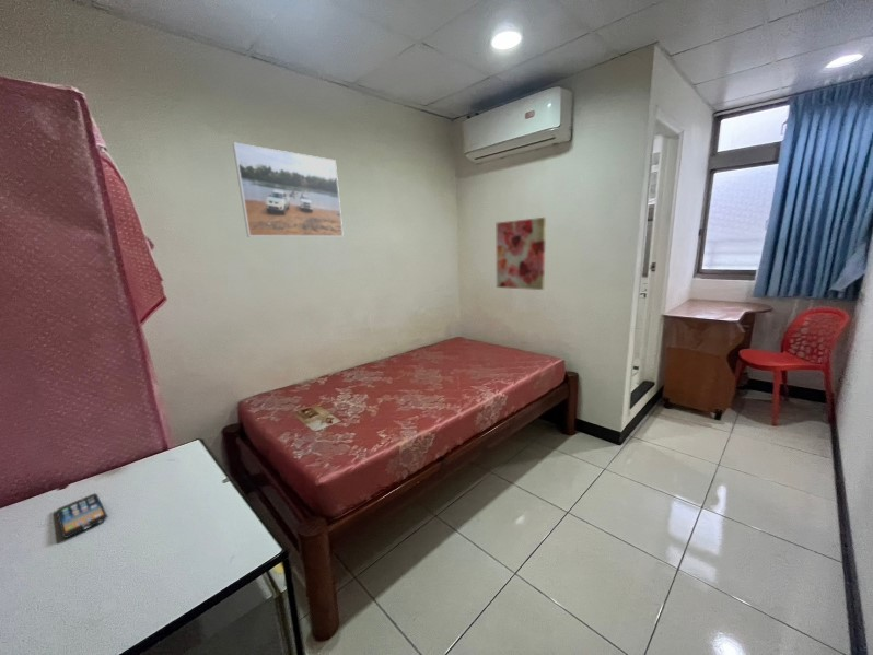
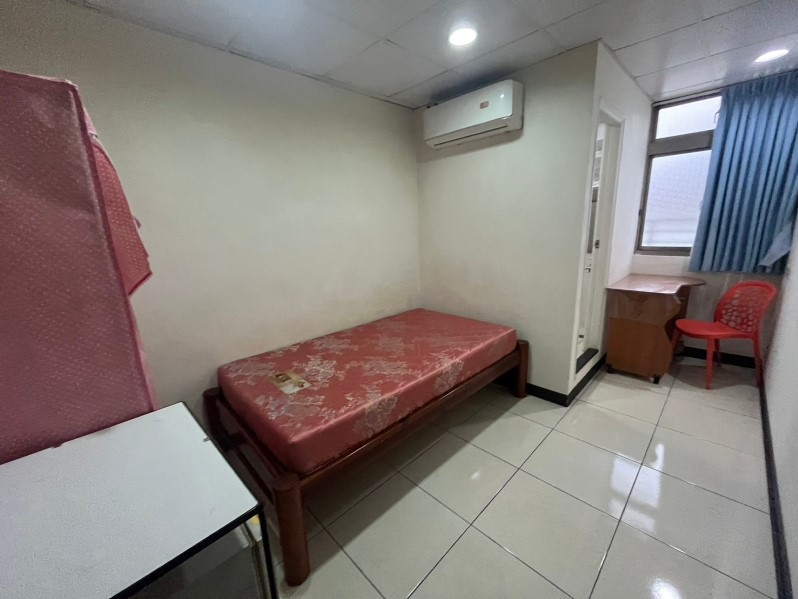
- smartphone (81, 513)
- wall art (519, 255)
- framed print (294, 196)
